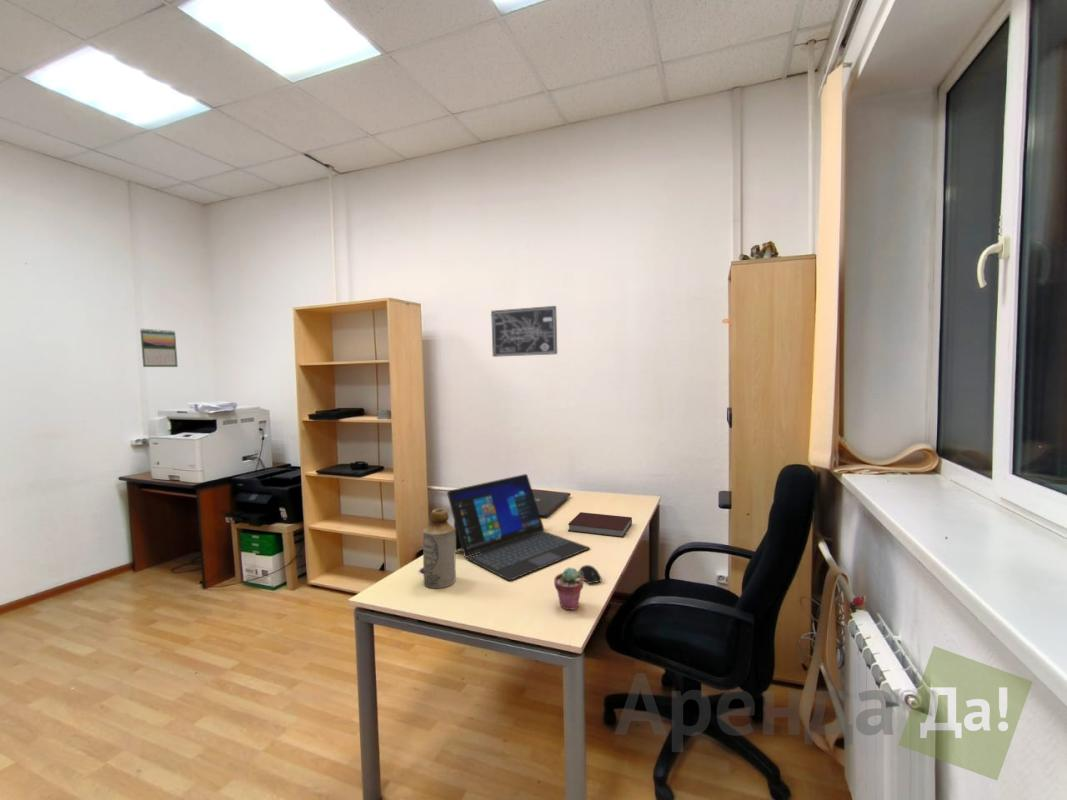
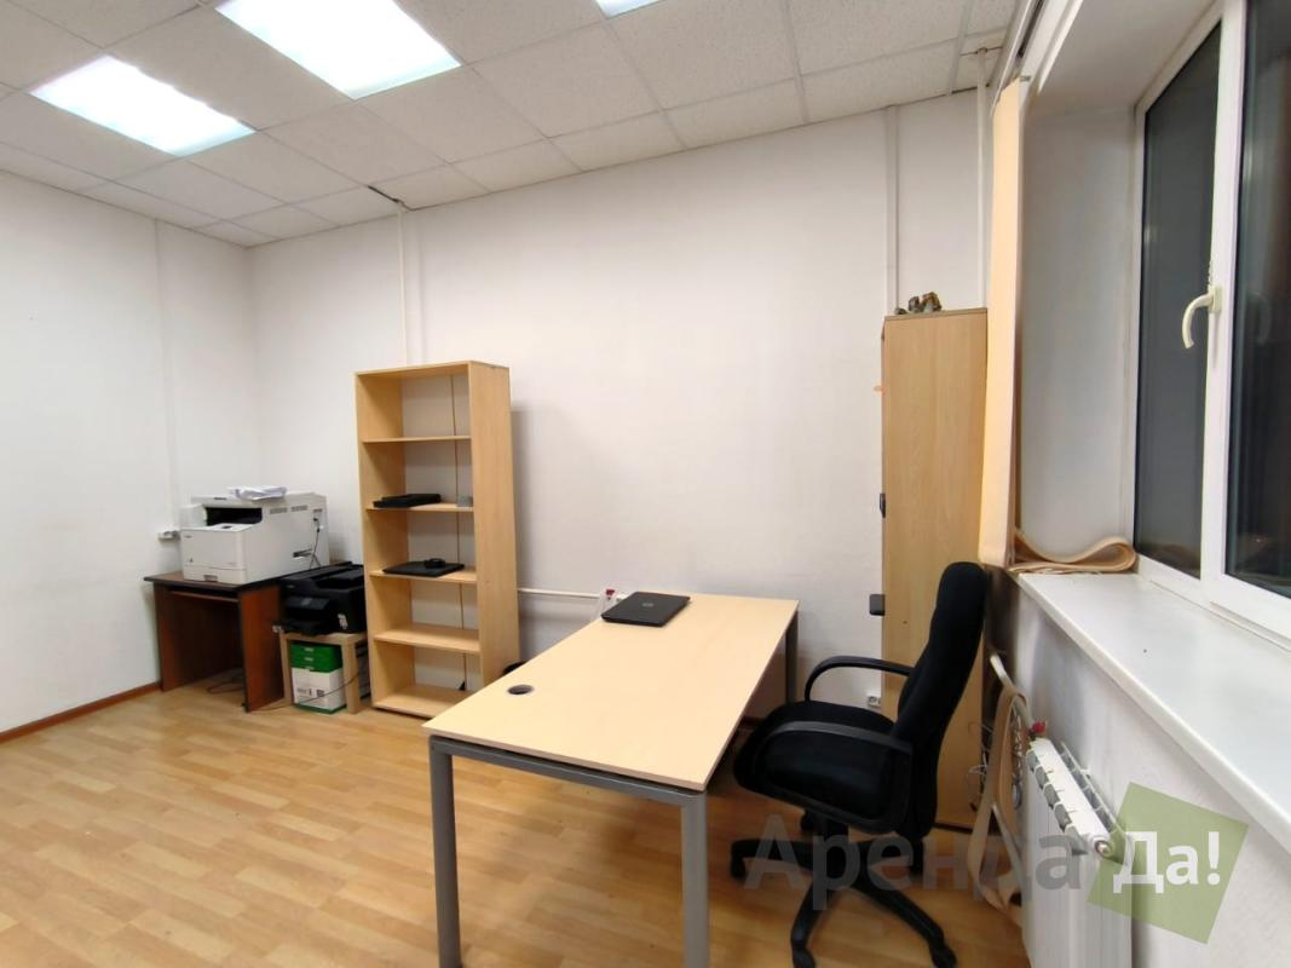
- bottle (439, 545)
- notebook (600, 523)
- potted succulent (569, 586)
- calendar (159, 348)
- wall art (523, 332)
- laptop (518, 519)
- computer mouse (589, 572)
